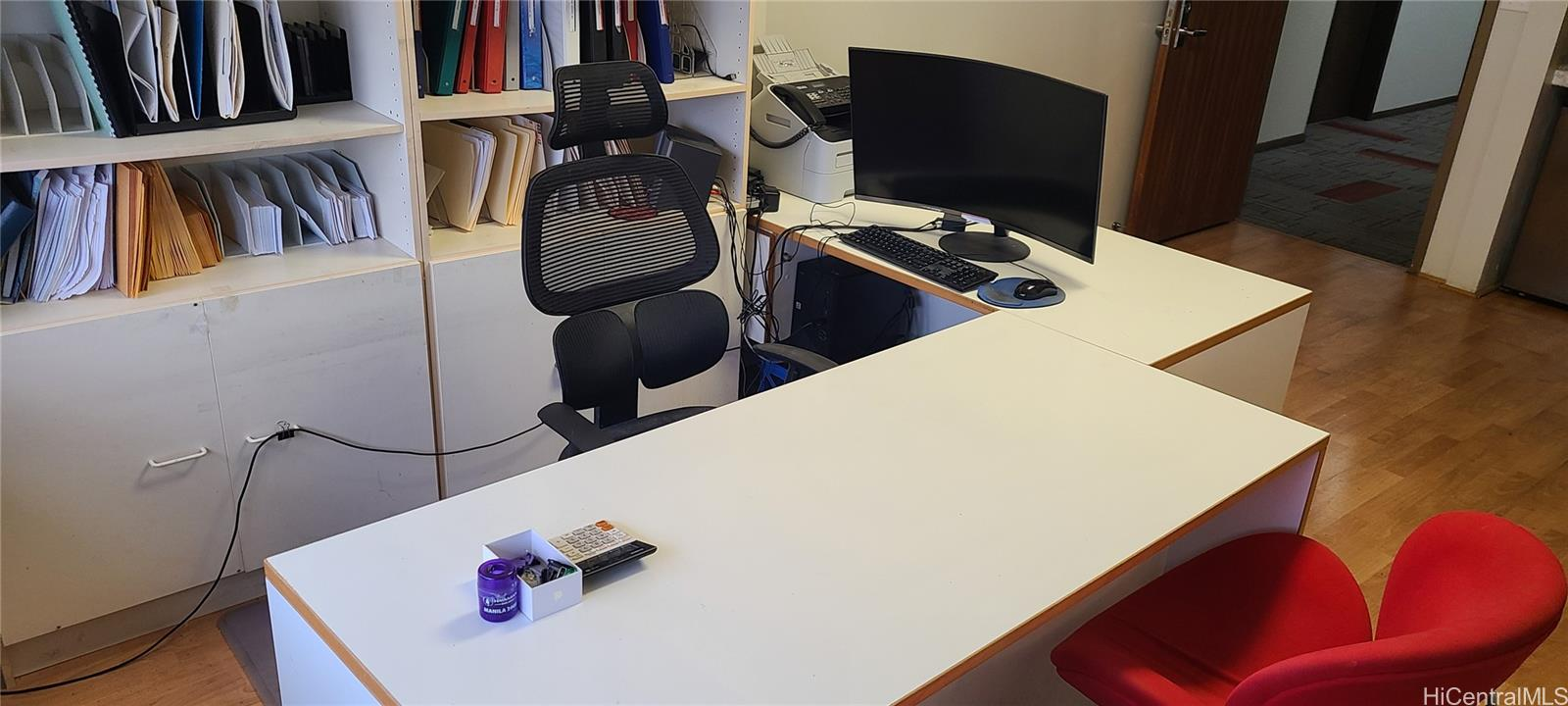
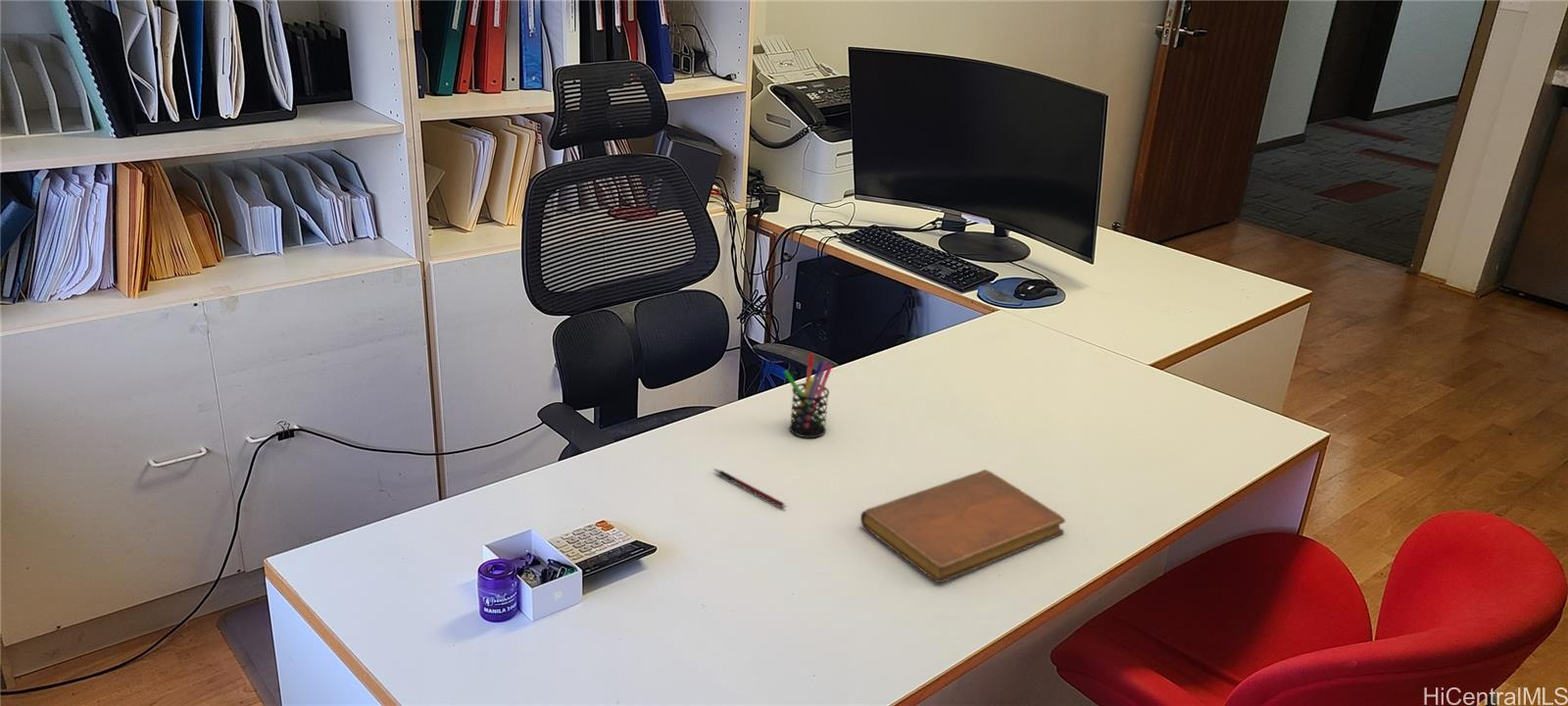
+ pen holder (806, 394)
+ notebook (963, 521)
+ pen (748, 486)
